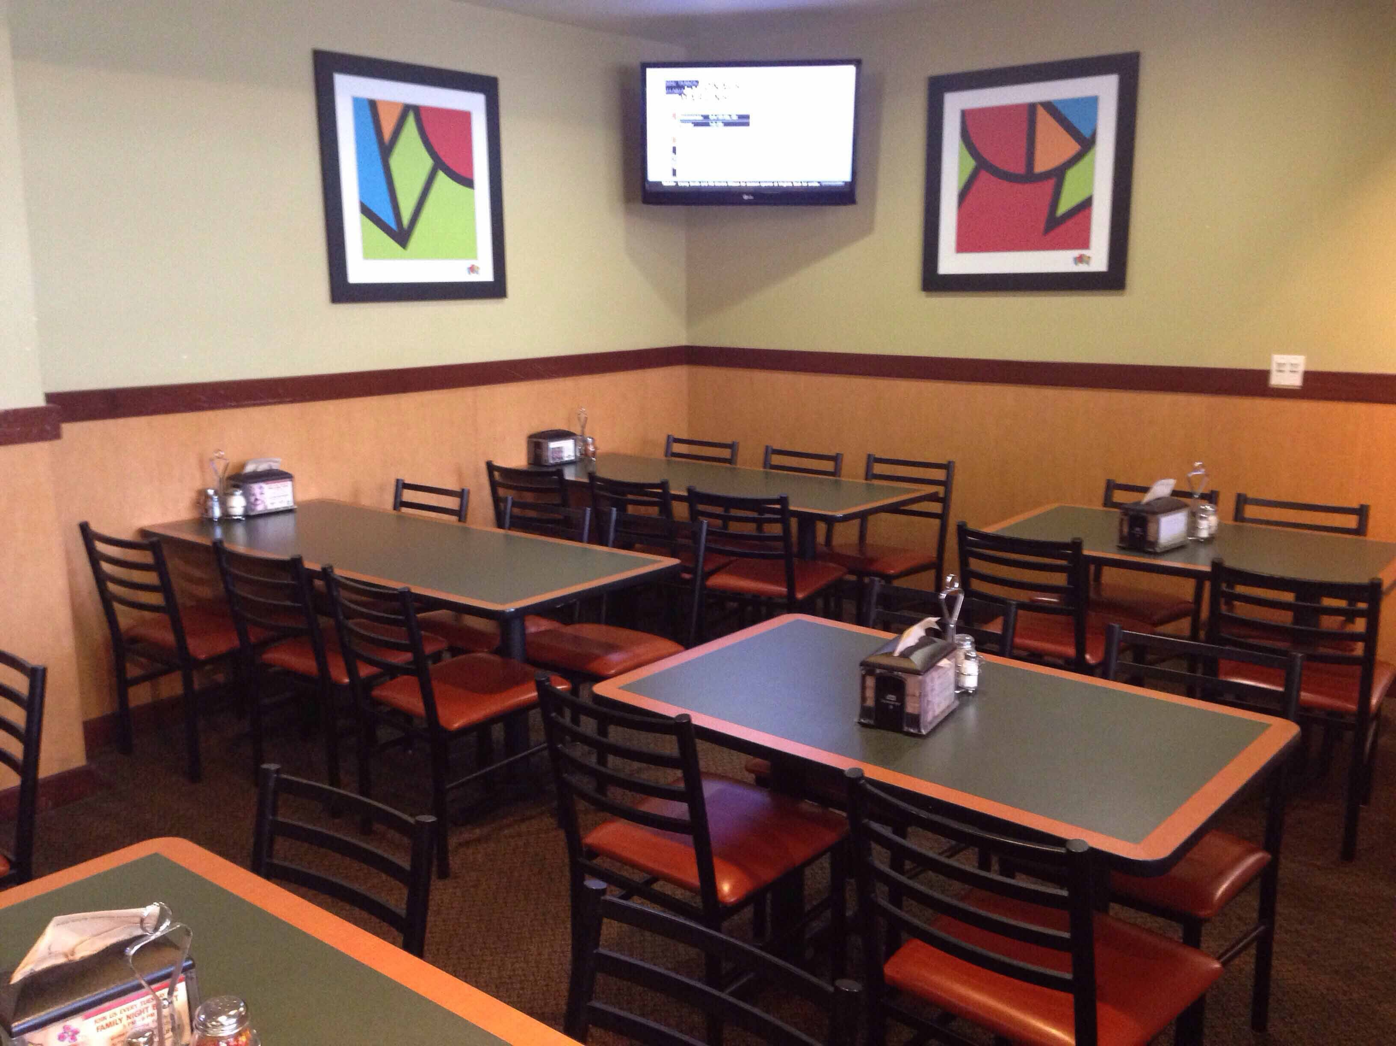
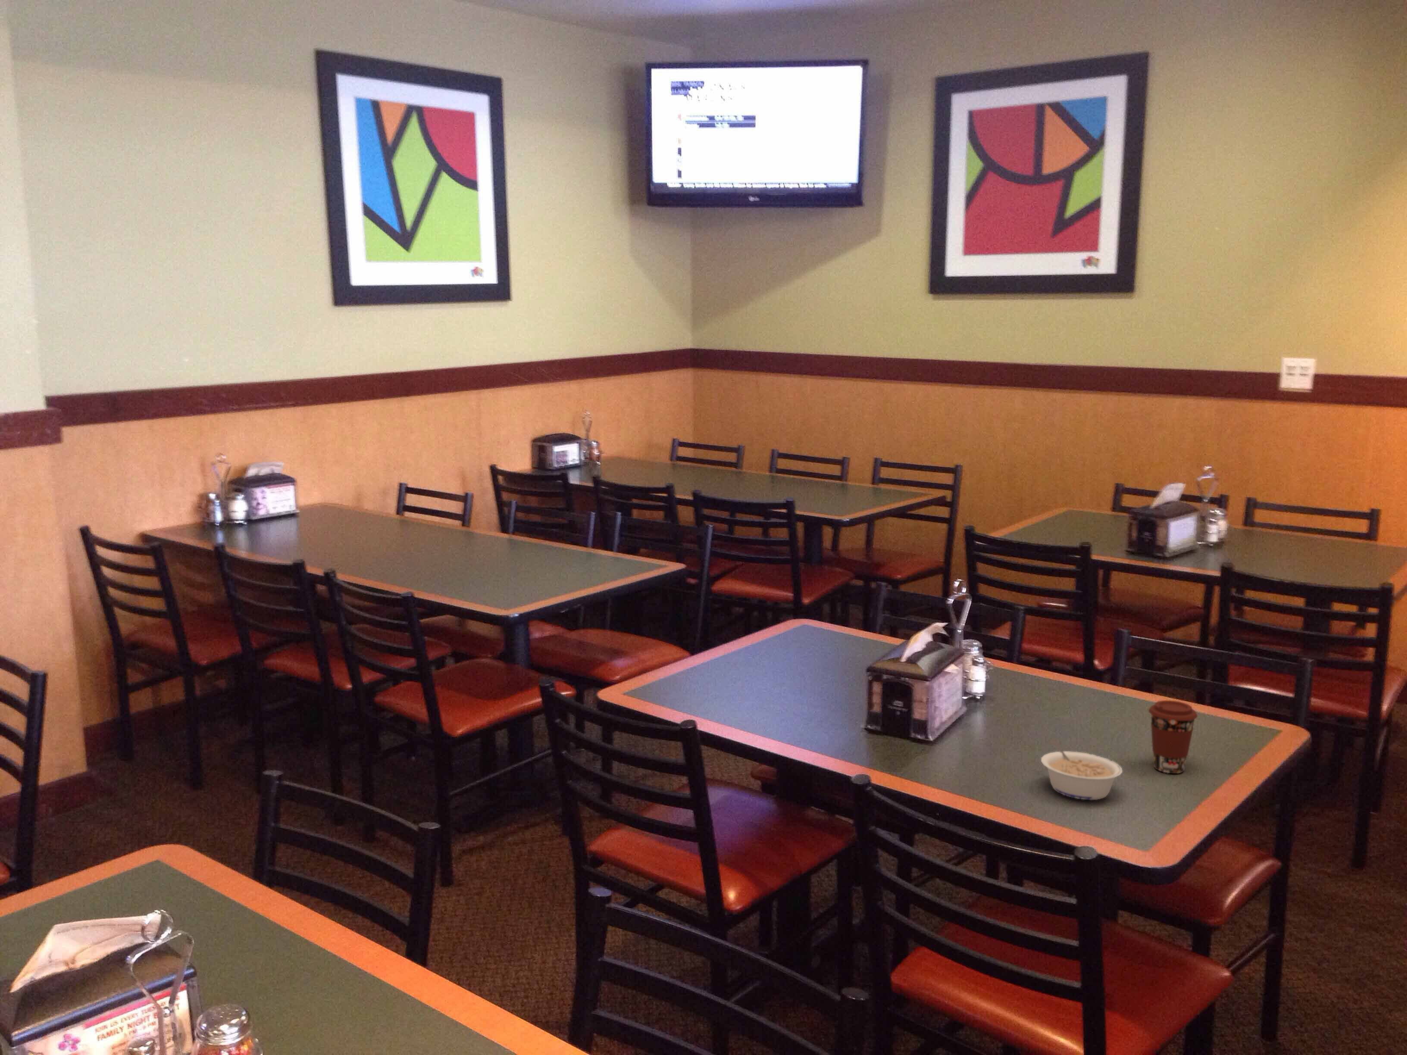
+ coffee cup (1171, 737)
+ legume (1077, 774)
